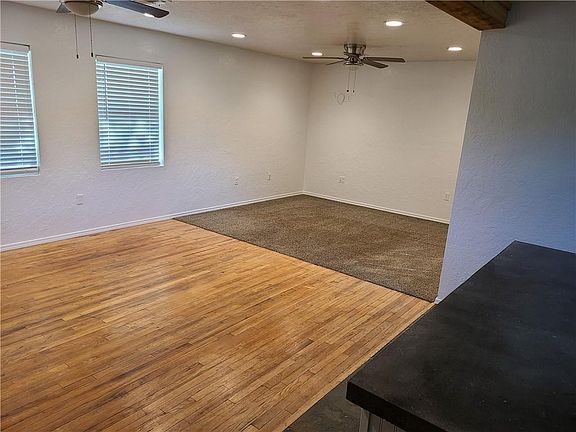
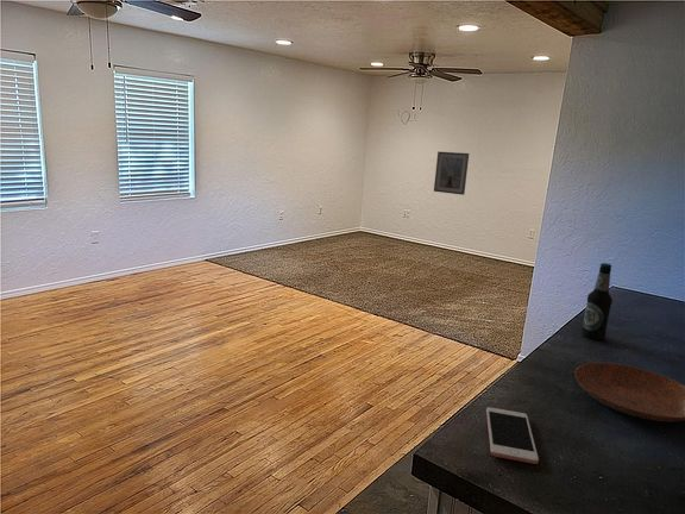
+ bottle (599, 300)
+ bowl (634, 393)
+ picture frame (451, 173)
+ cell phone (509, 433)
